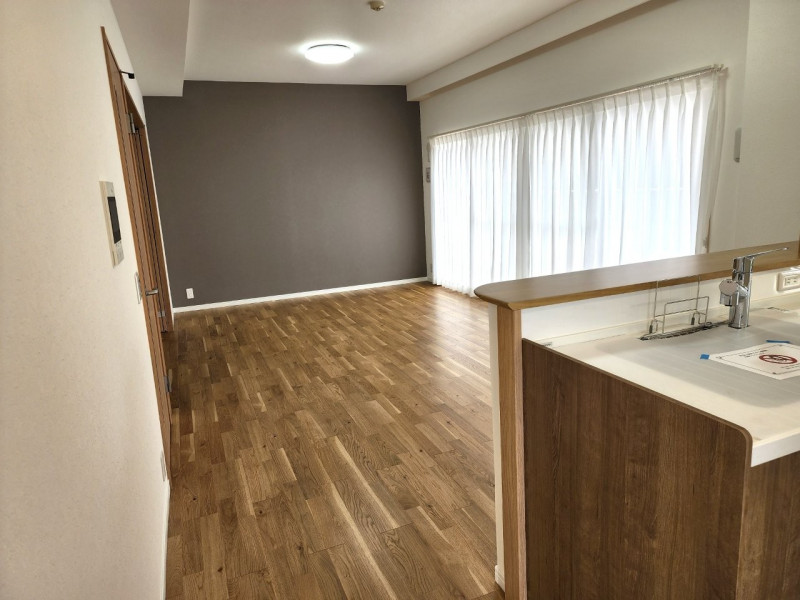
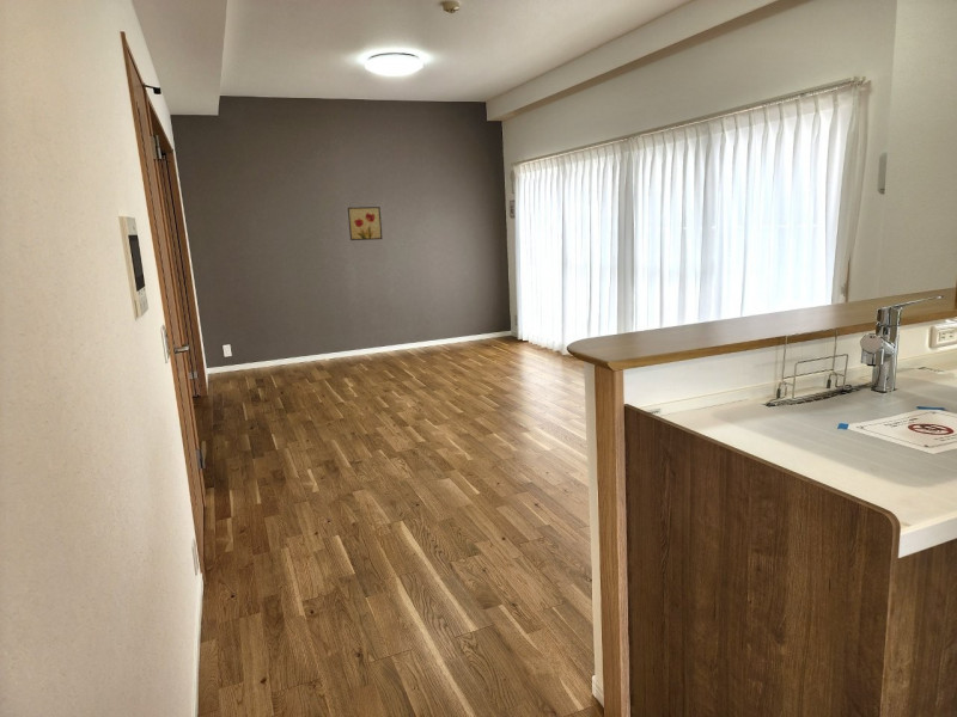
+ wall art (365, 223)
